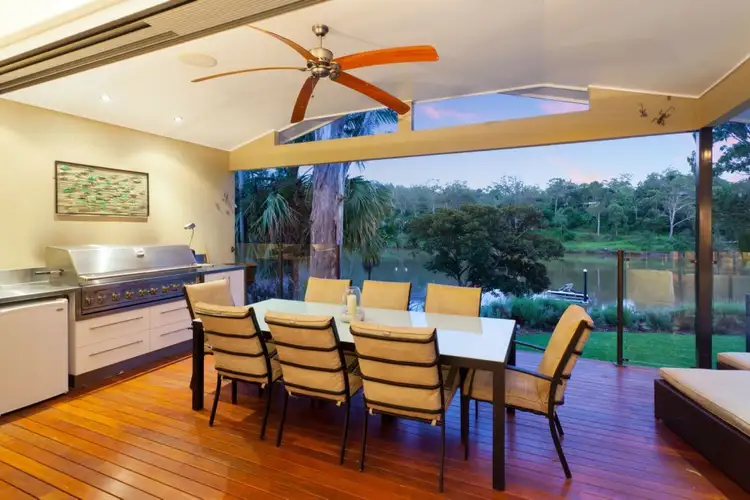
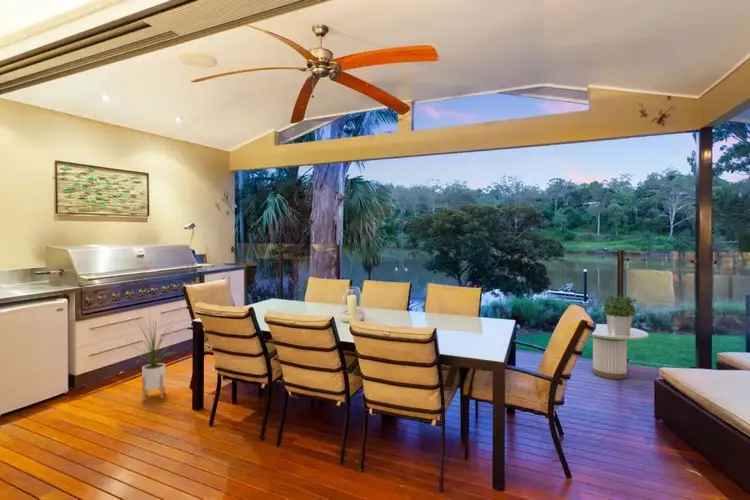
+ house plant (155, 356)
+ potted plant (619, 313)
+ side table (609, 352)
